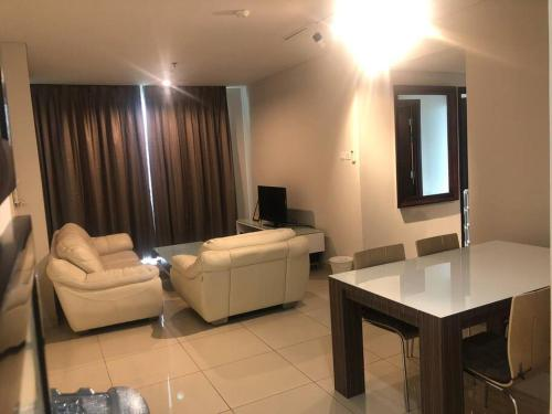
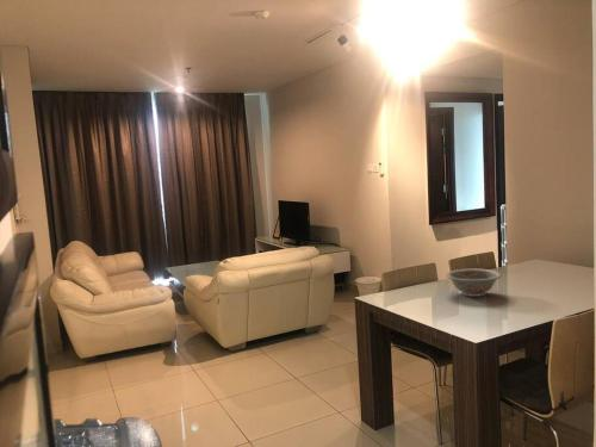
+ bowl (473, 284)
